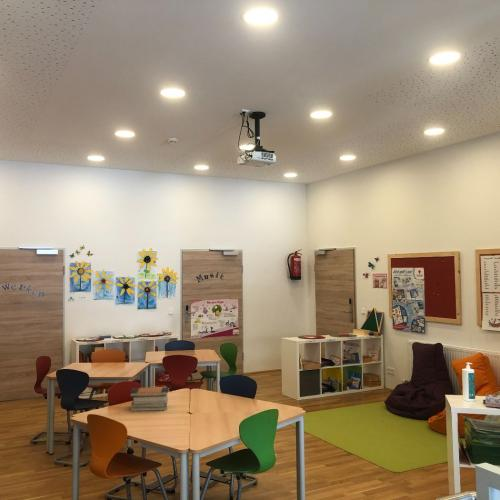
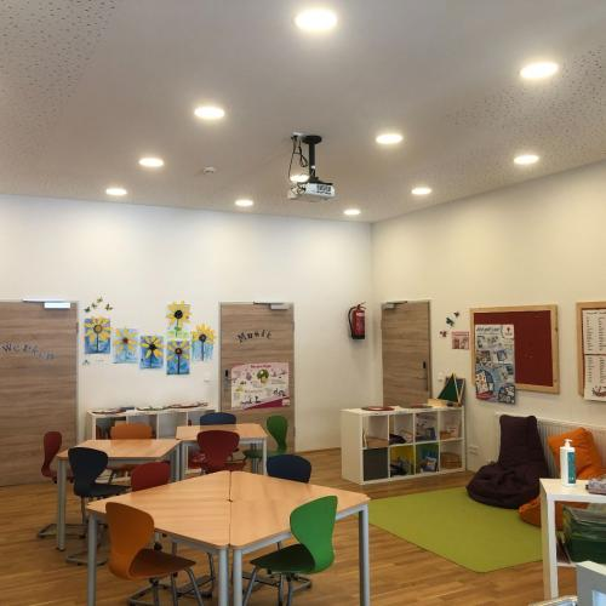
- book stack (149, 398)
